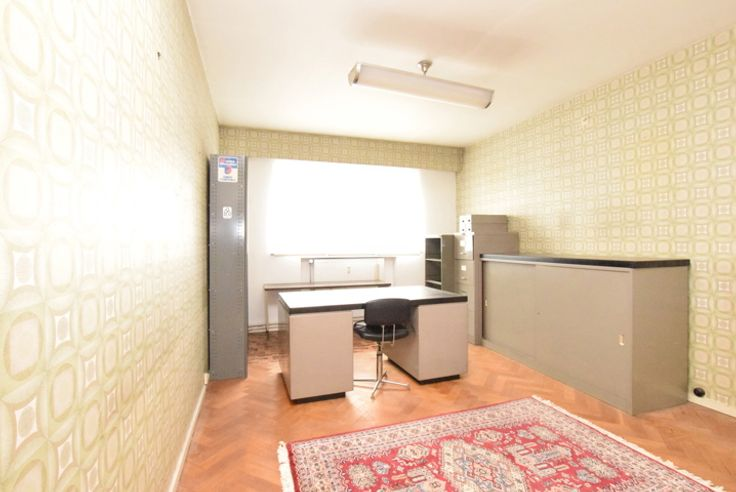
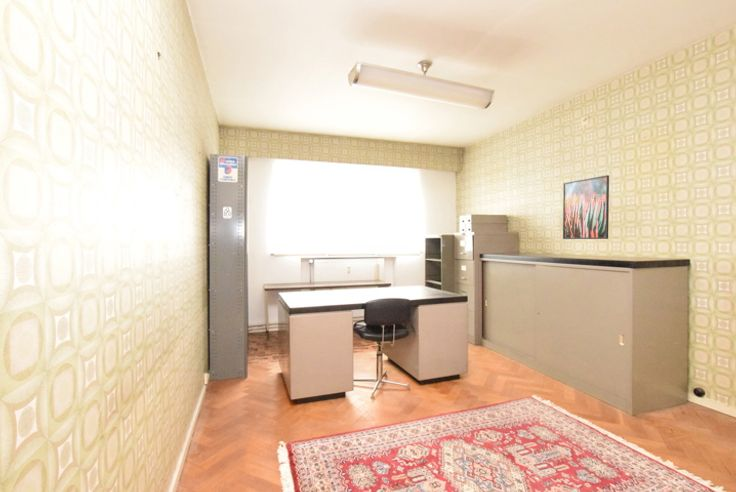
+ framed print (584, 209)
